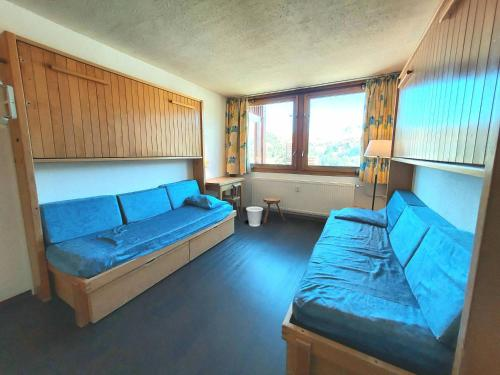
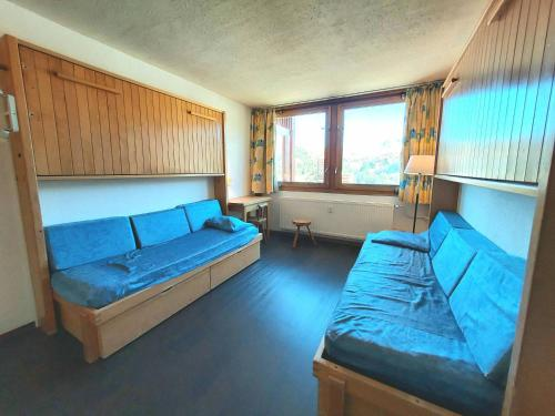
- wastebasket (254, 216)
